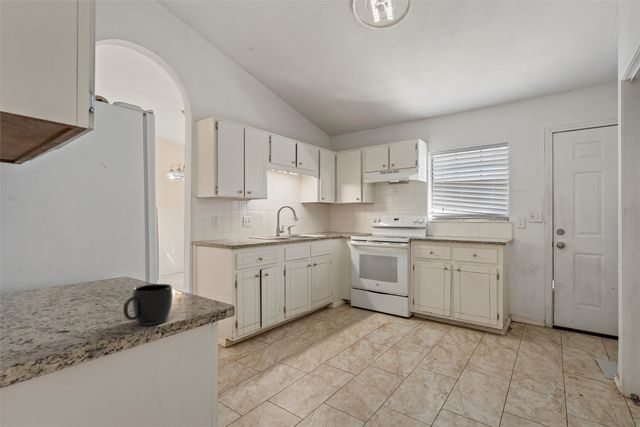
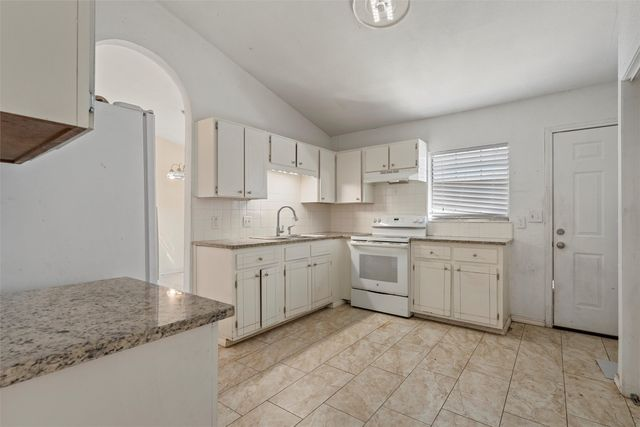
- mug (147, 305)
